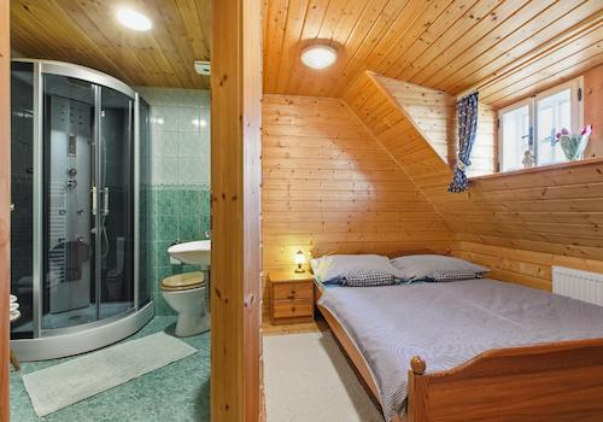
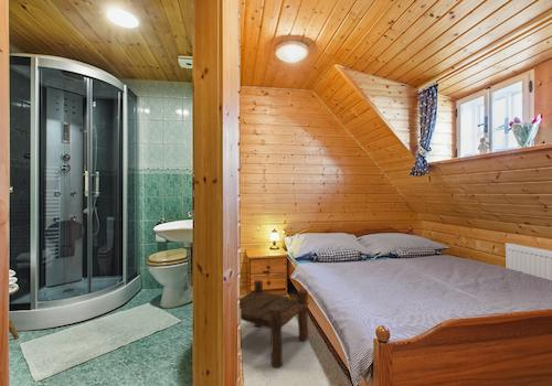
+ stool (266, 317)
